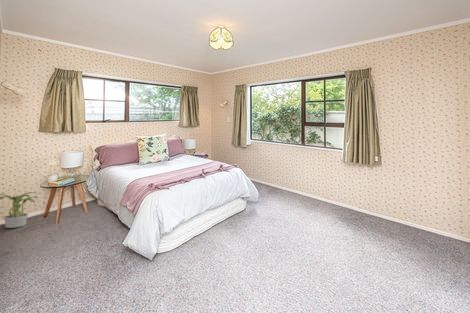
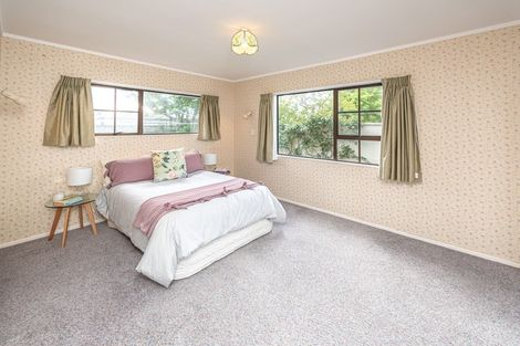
- potted plant (16, 209)
